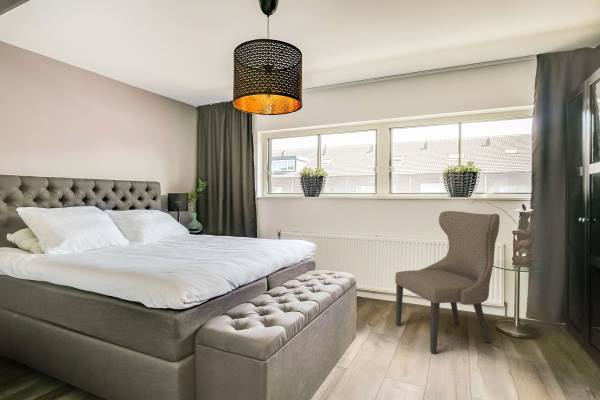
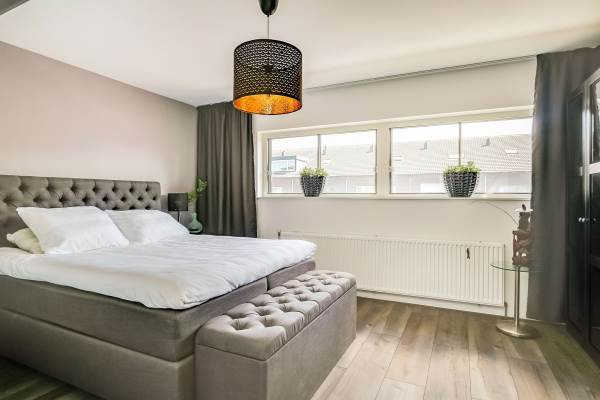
- chair (448, 273)
